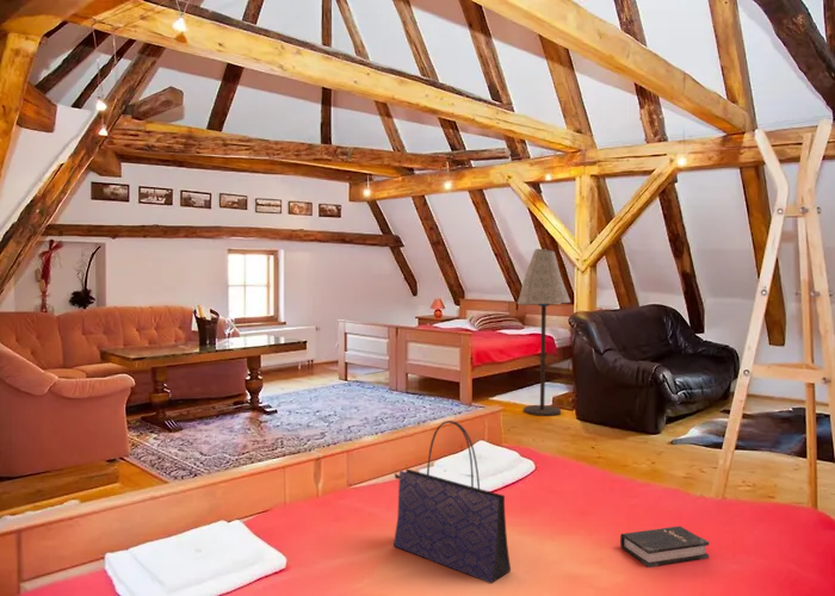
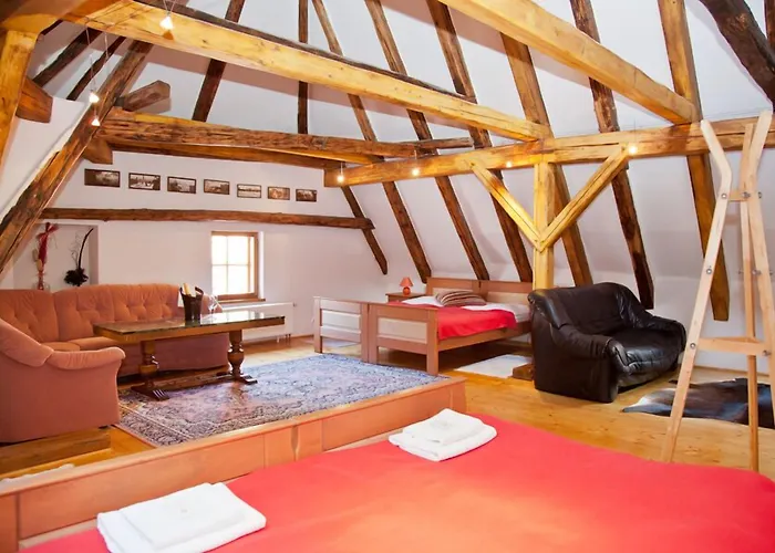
- hardback book (663, 545)
- floor lamp (543, 330)
- tote bag (445, 488)
